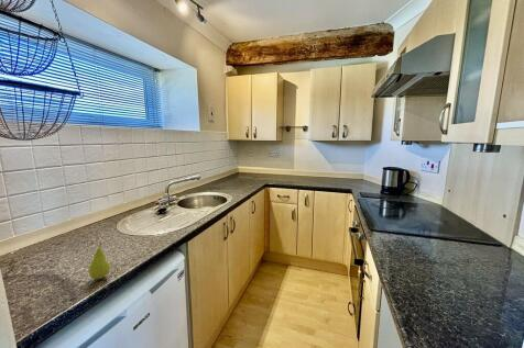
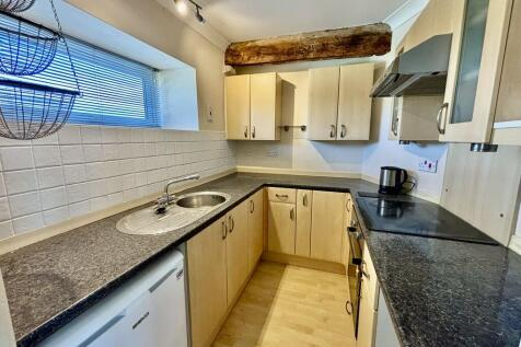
- fruit (98, 261)
